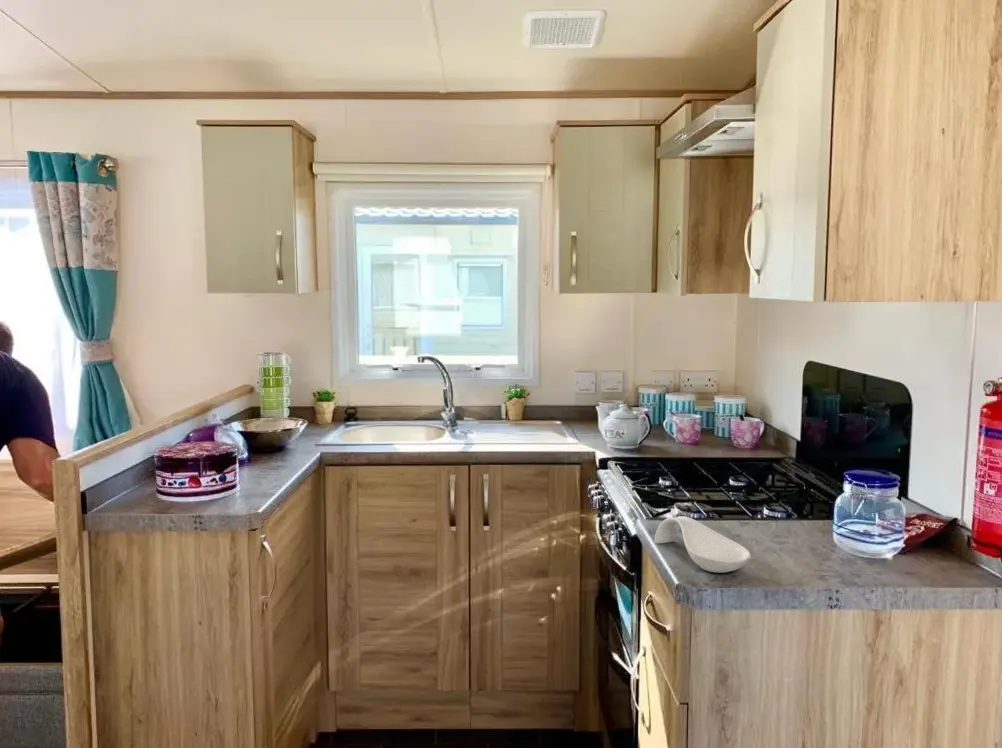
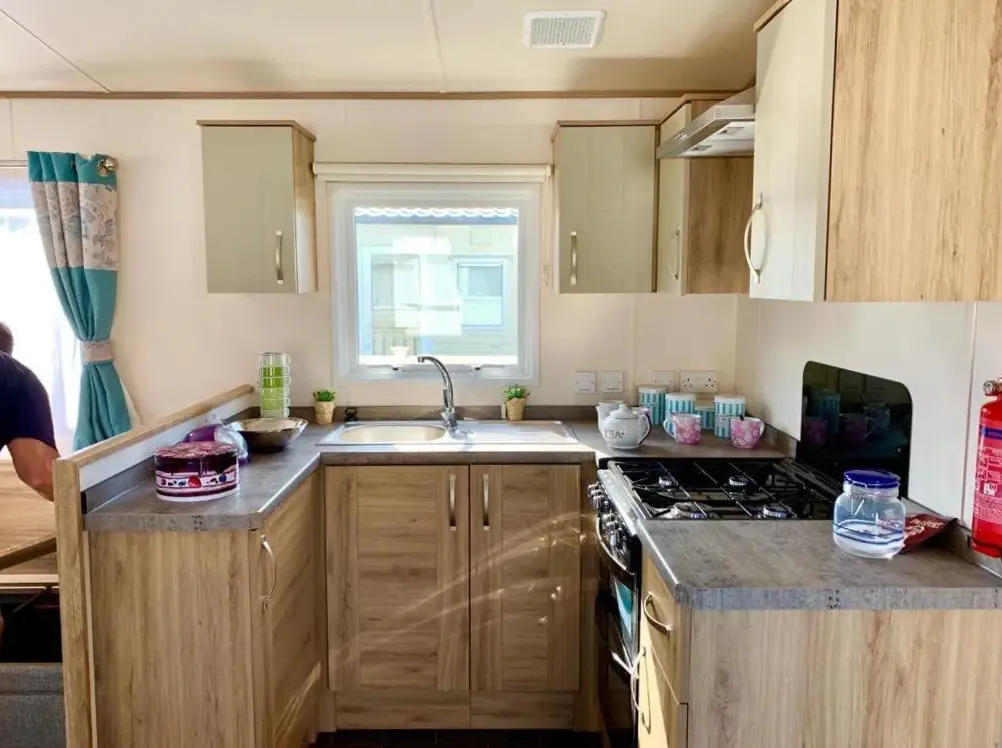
- spoon rest (698, 541)
